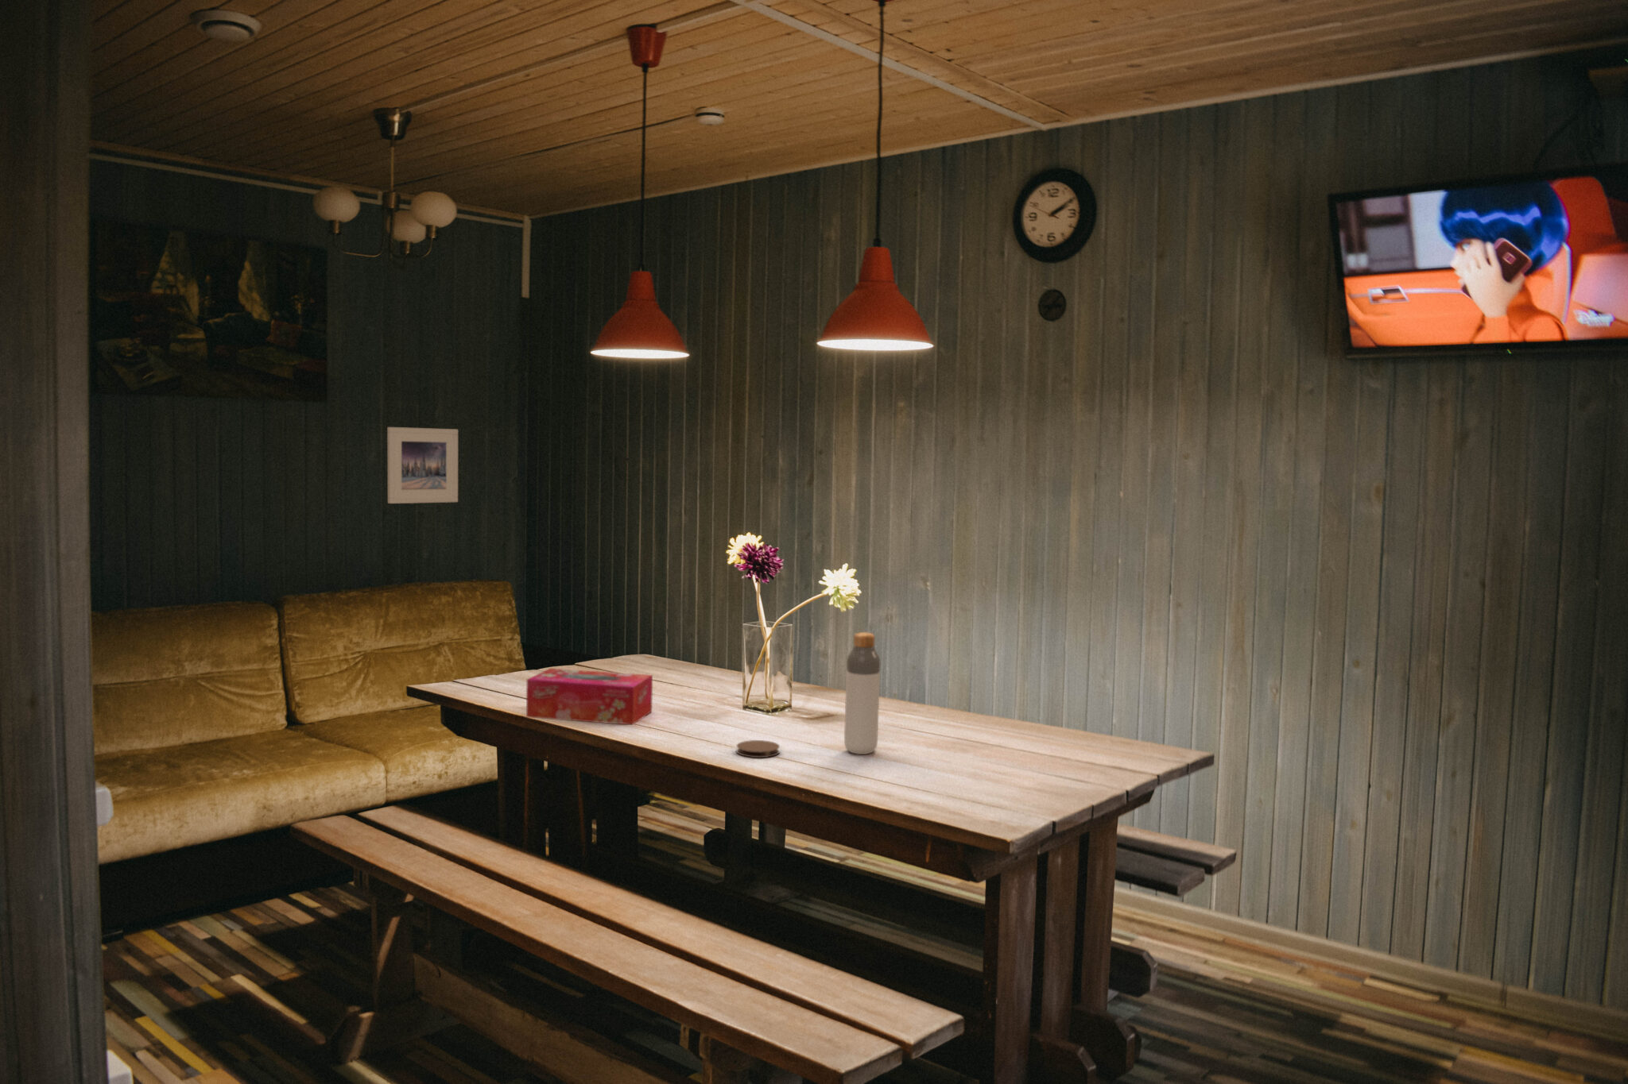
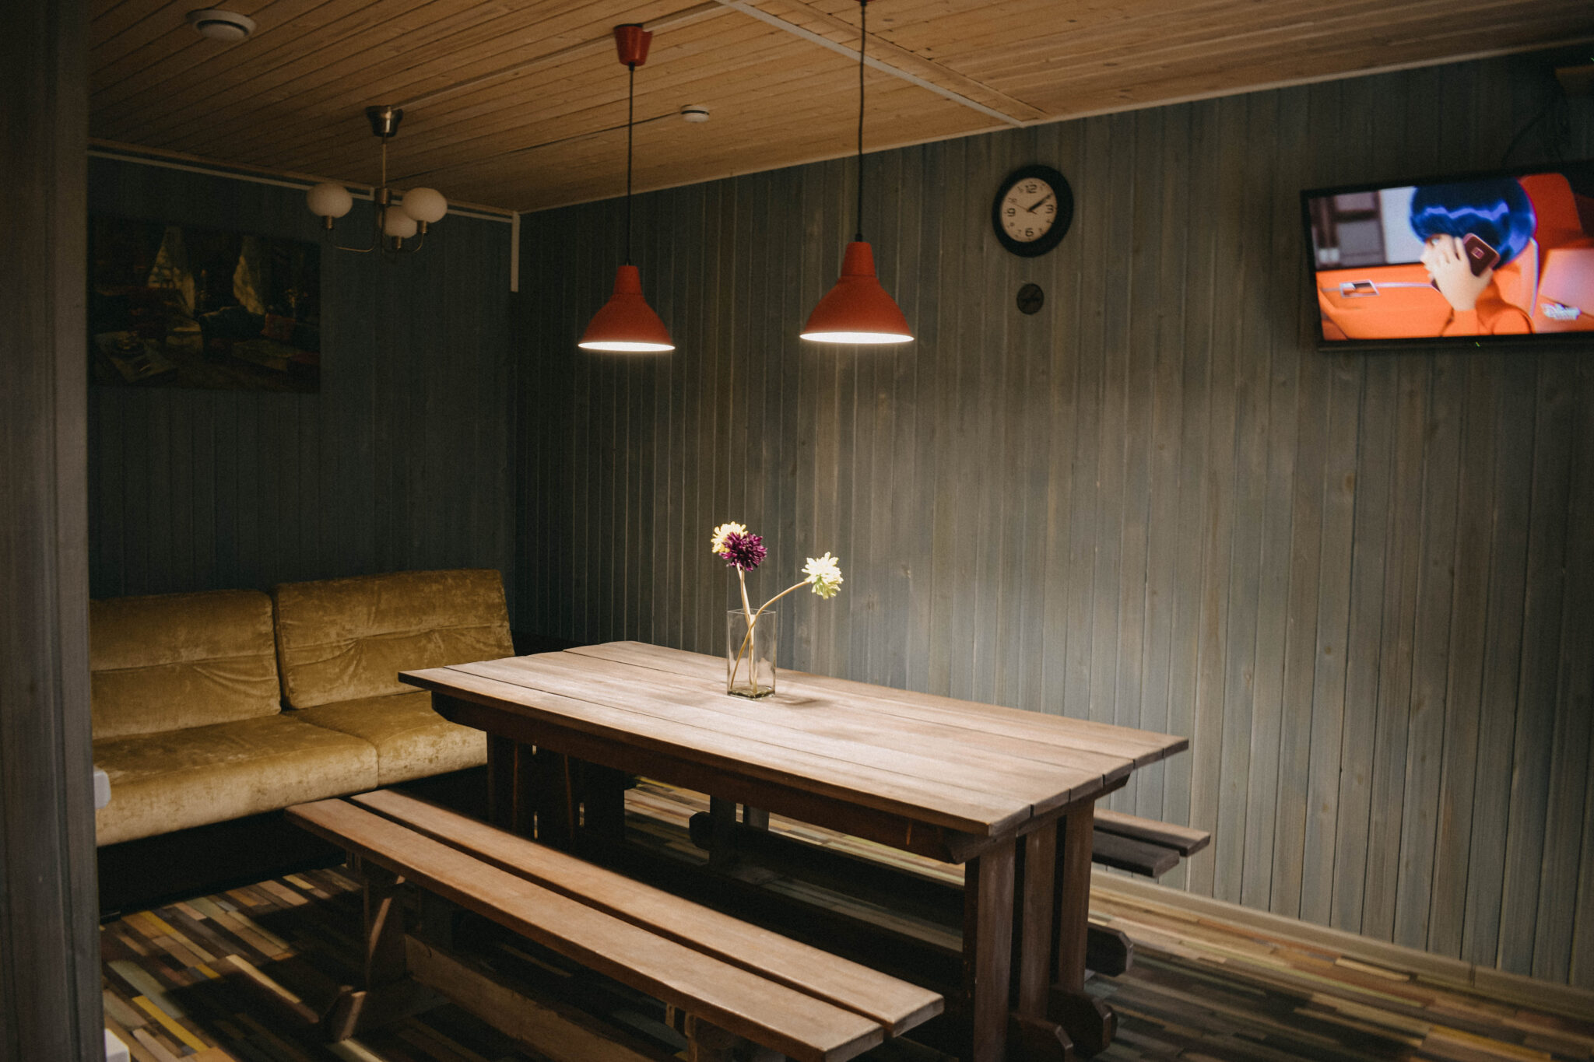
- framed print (422, 466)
- bottle (862, 692)
- coaster (758, 748)
- tissue box (589, 696)
